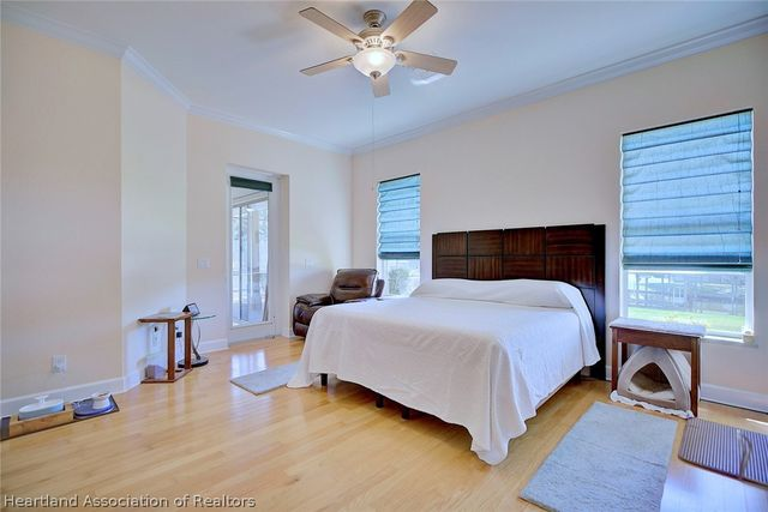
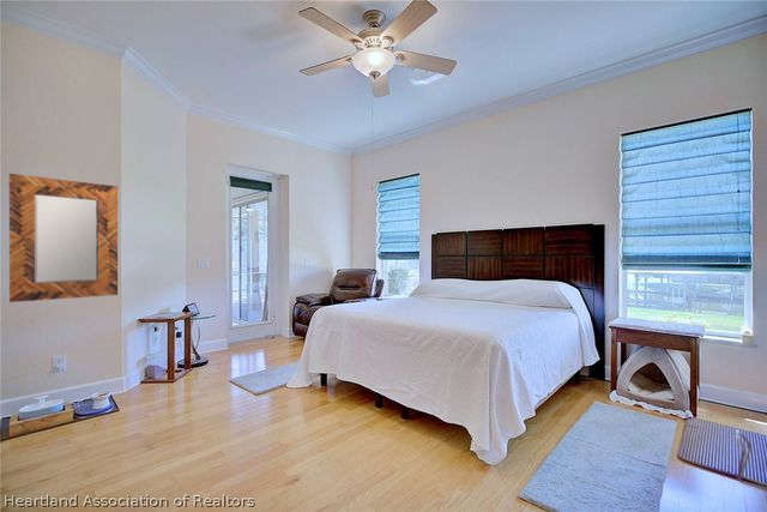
+ home mirror (67, 239)
